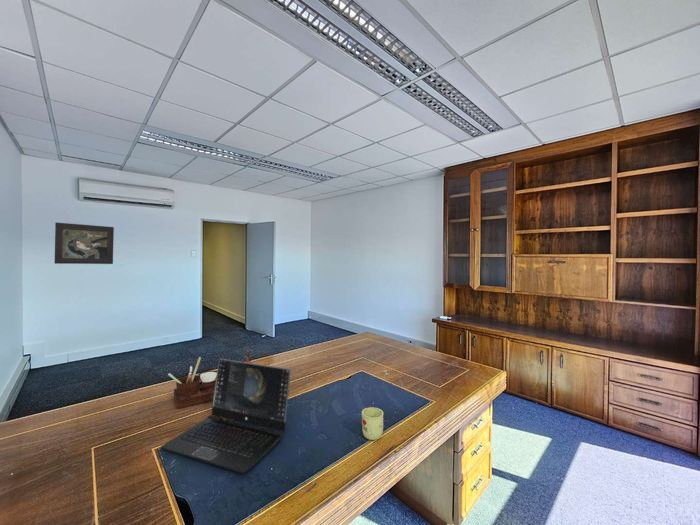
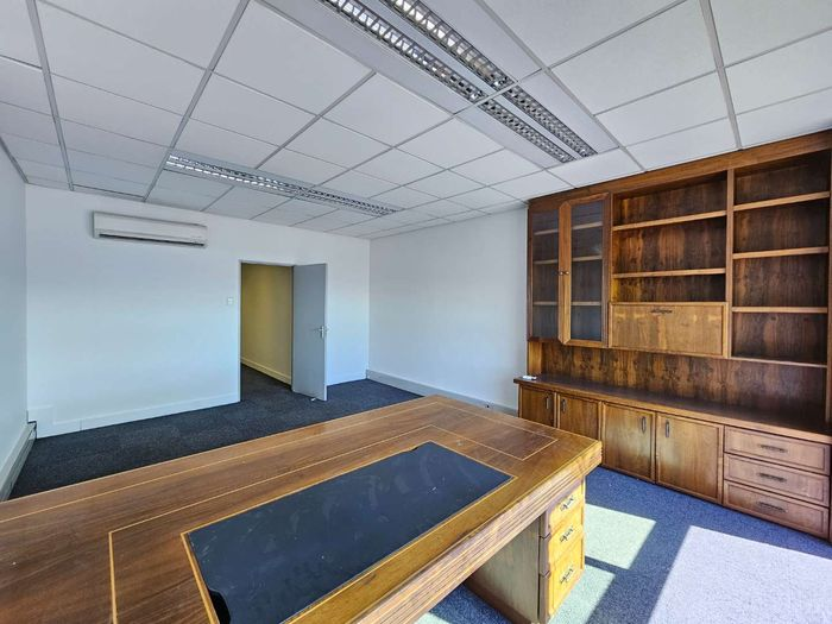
- mug (369, 421)
- desk organizer (215, 374)
- framed painting (85, 244)
- laptop (229, 407)
